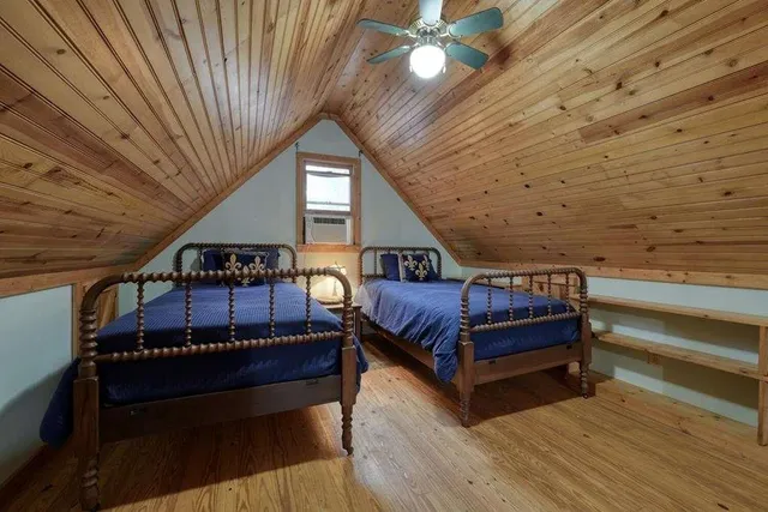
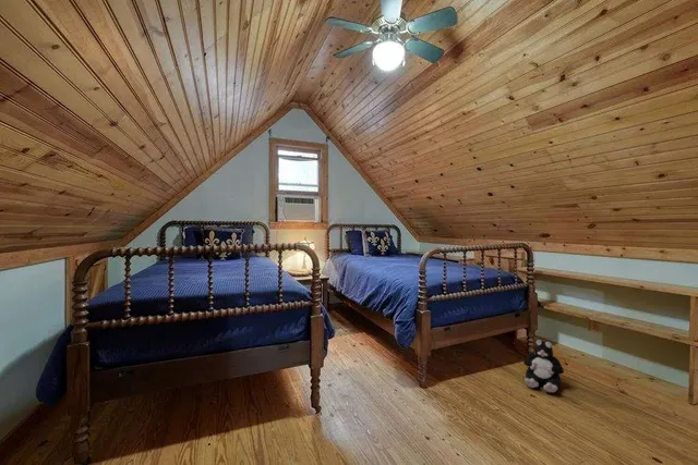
+ plush toy (542, 363)
